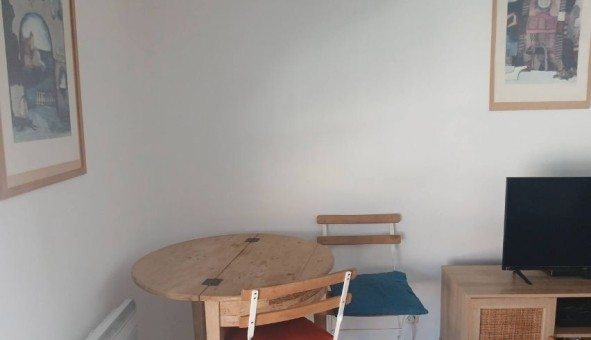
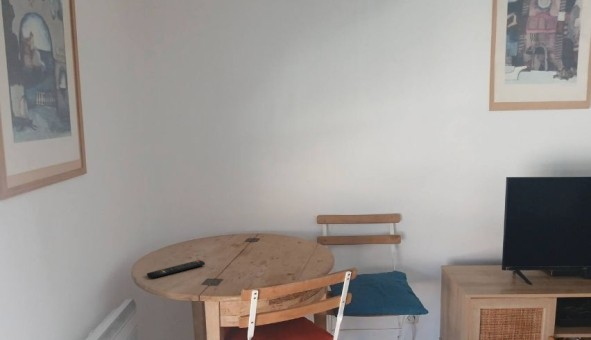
+ remote control (177, 269)
